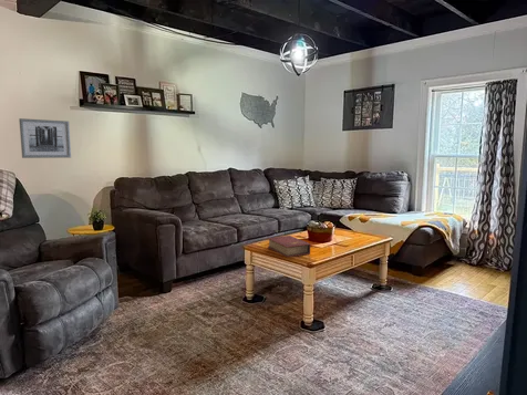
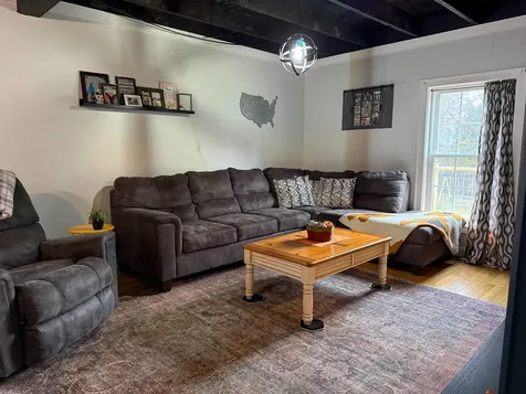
- wall art (45, 138)
- book (288, 246)
